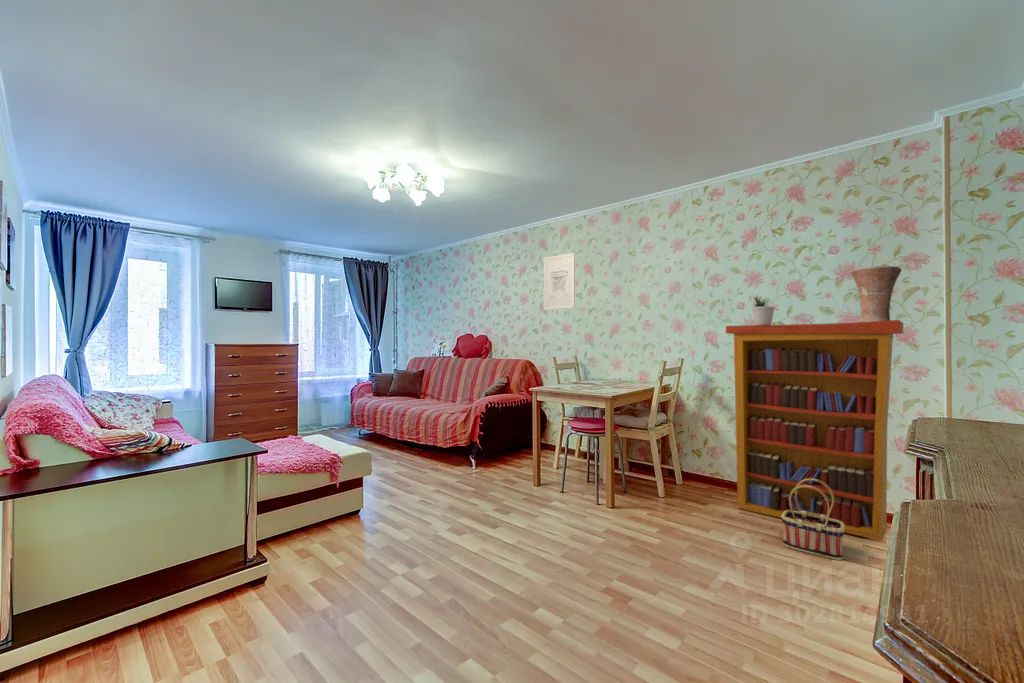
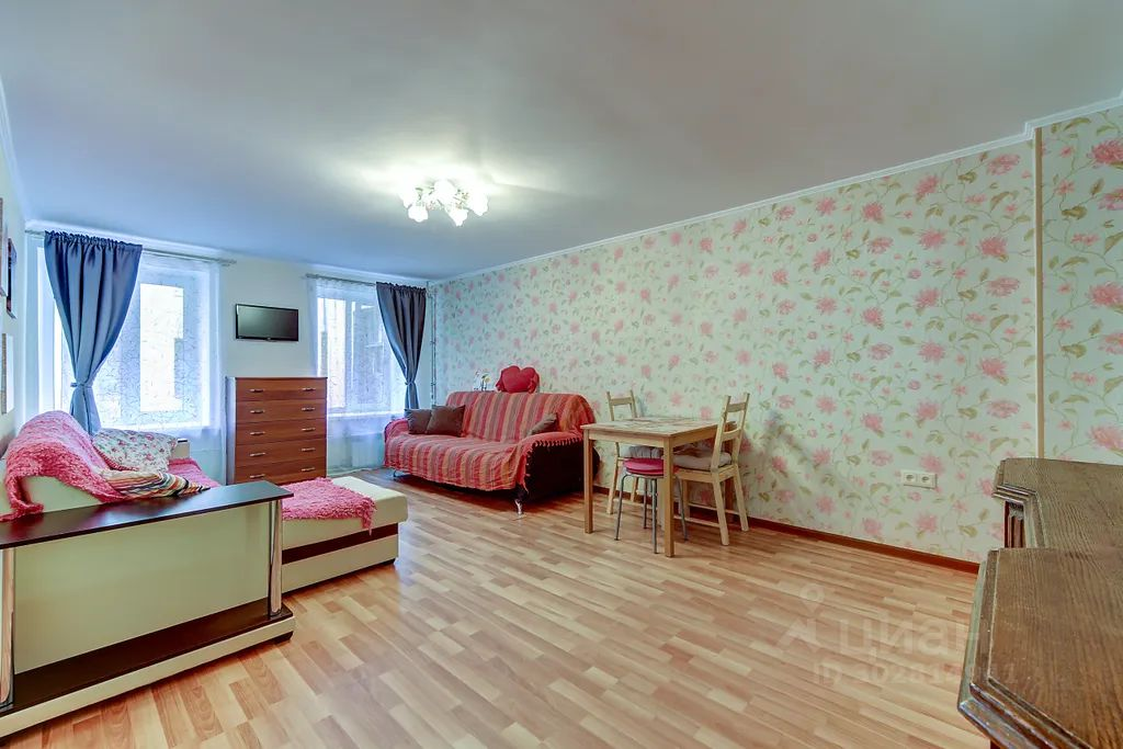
- wall art (558, 282)
- potted plant (762, 308)
- vase (875, 295)
- bookcase (809, 419)
- basket (812, 515)
